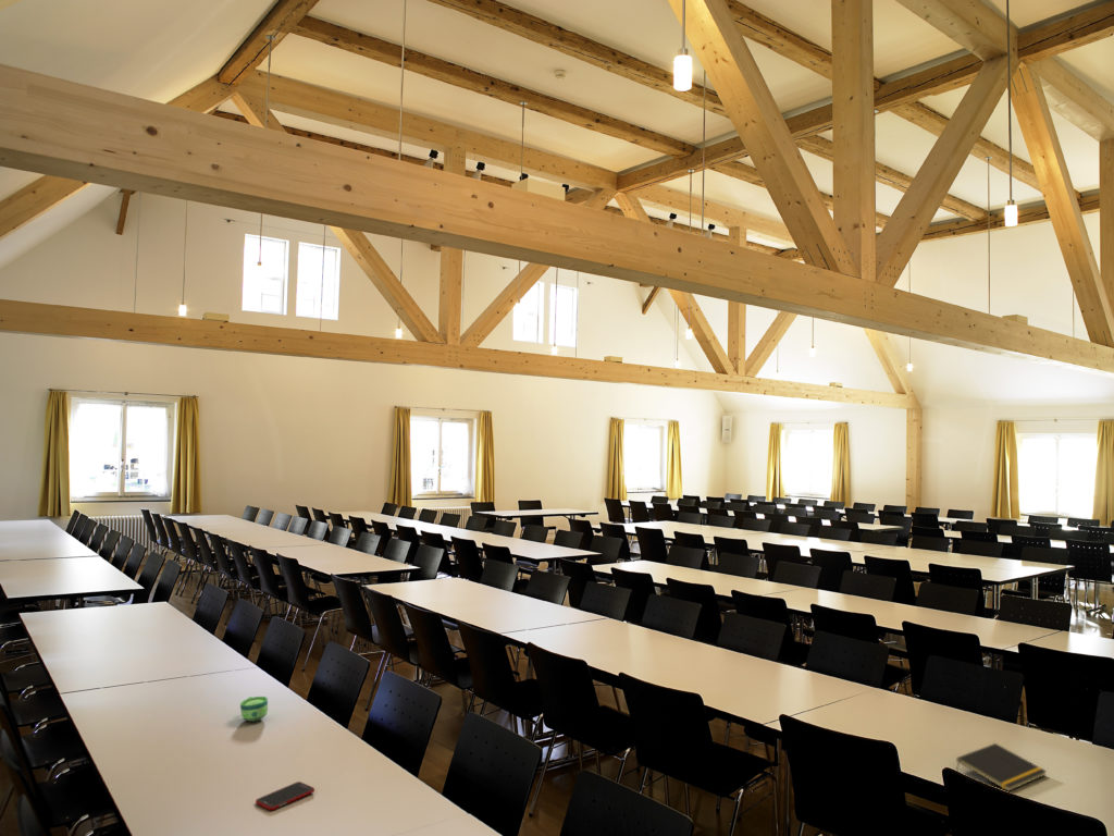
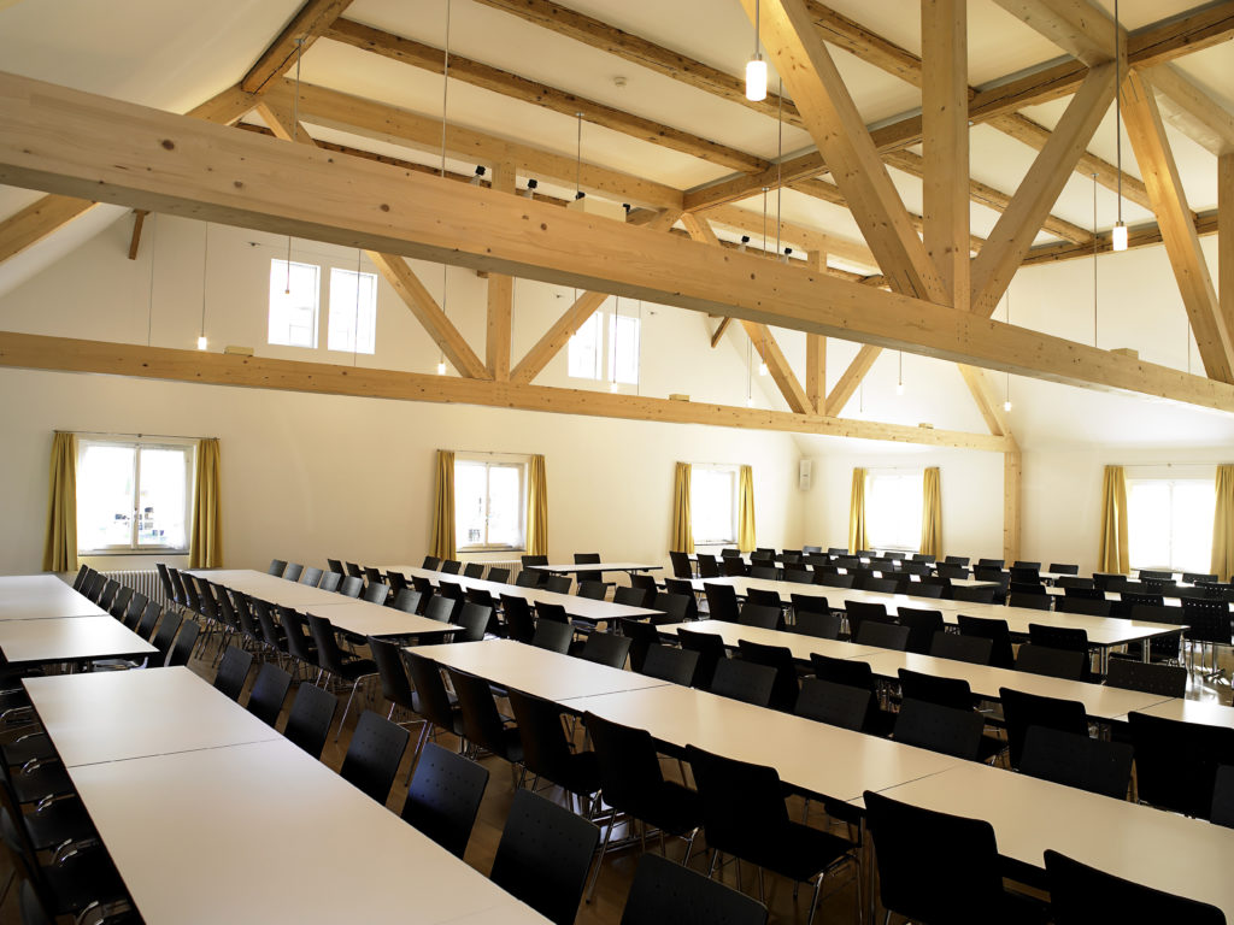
- notepad (1001, 765)
- cell phone (285, 796)
- cup (251, 708)
